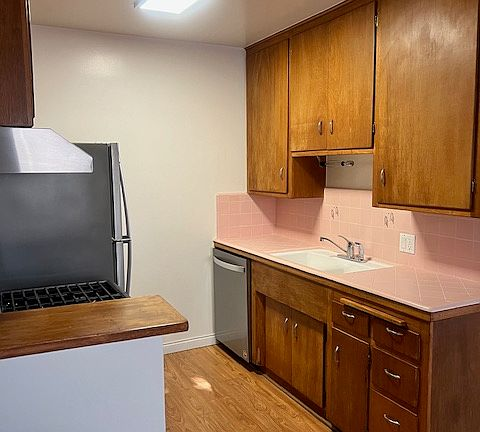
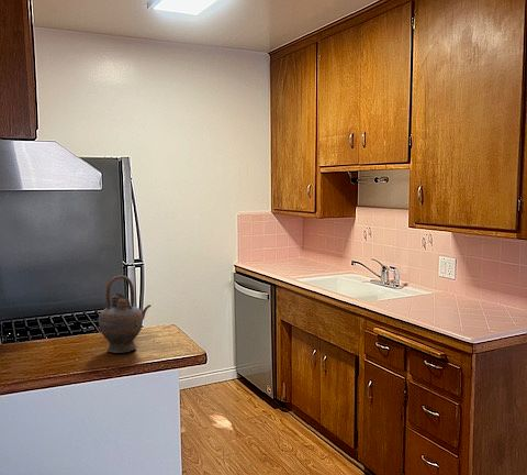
+ teapot (125, 312)
